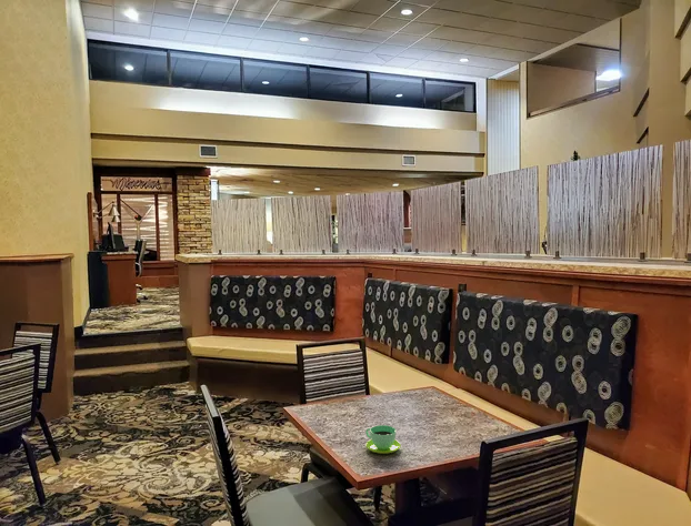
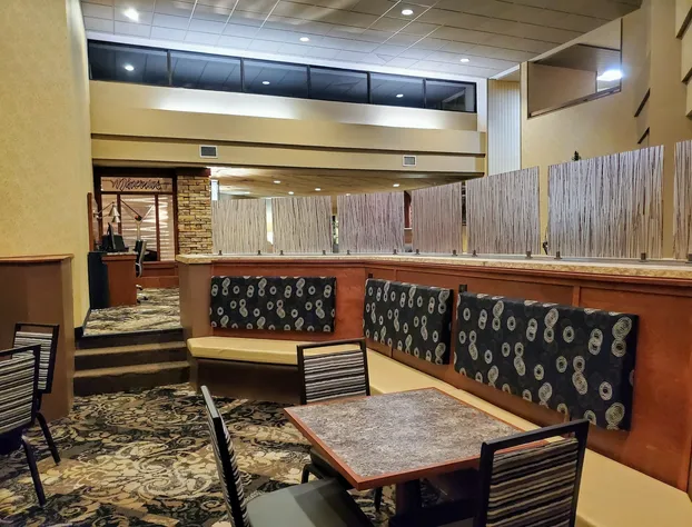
- cup (382, 438)
